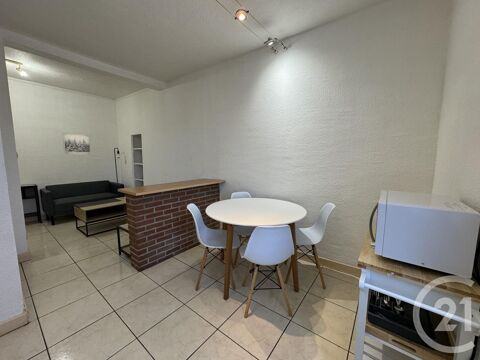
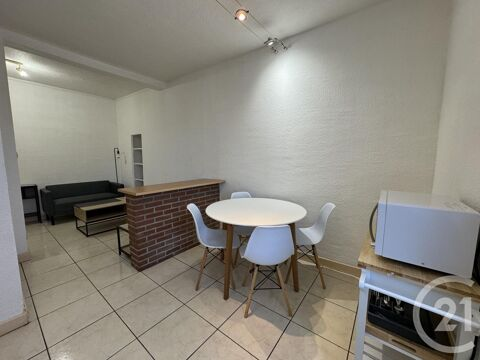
- wall art (77, 144)
